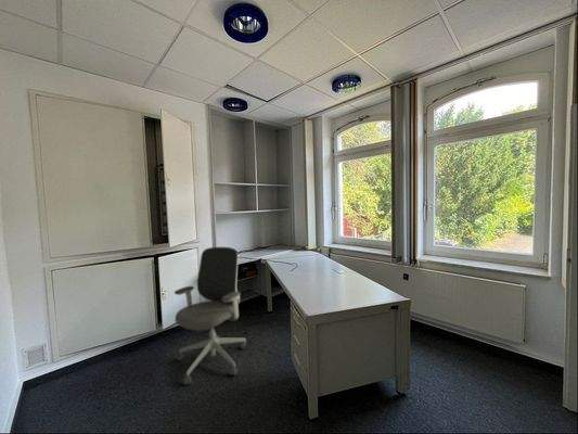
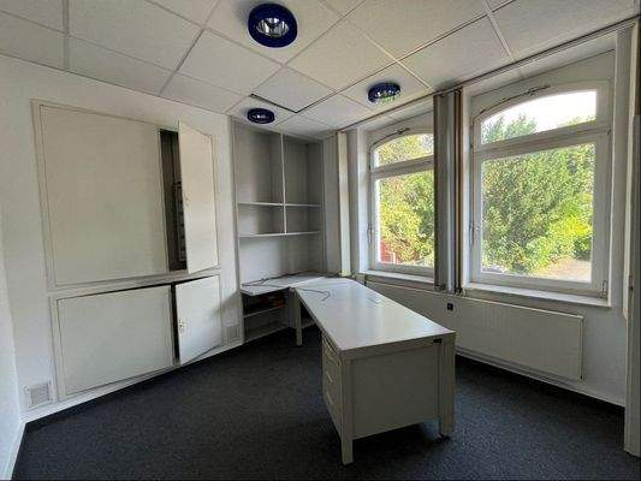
- office chair (211, 306)
